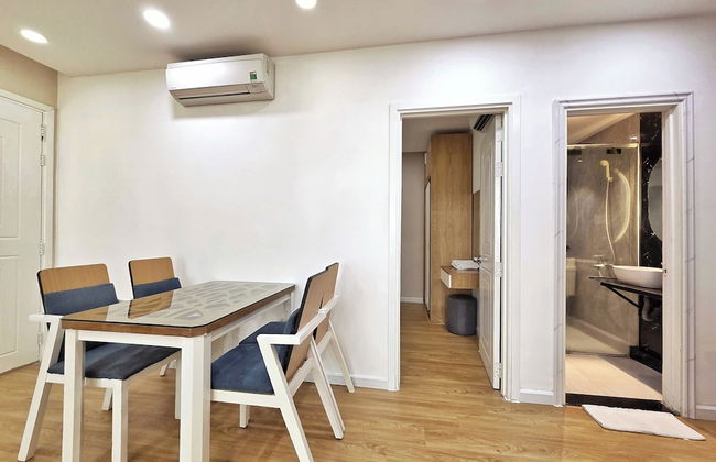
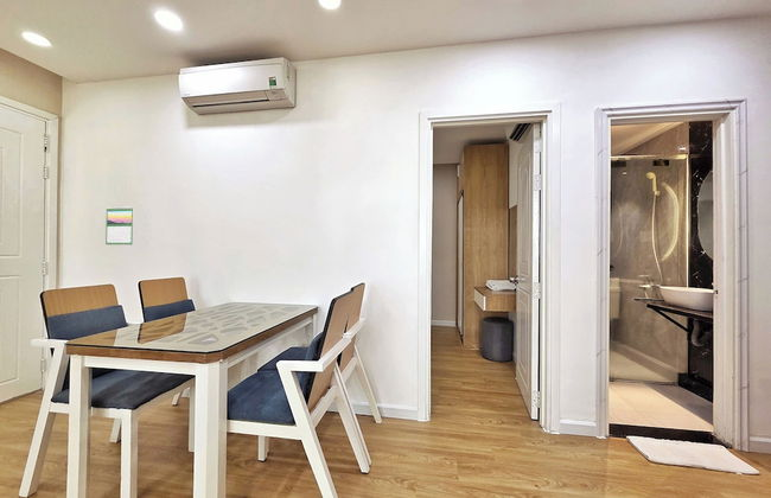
+ calendar (119, 225)
